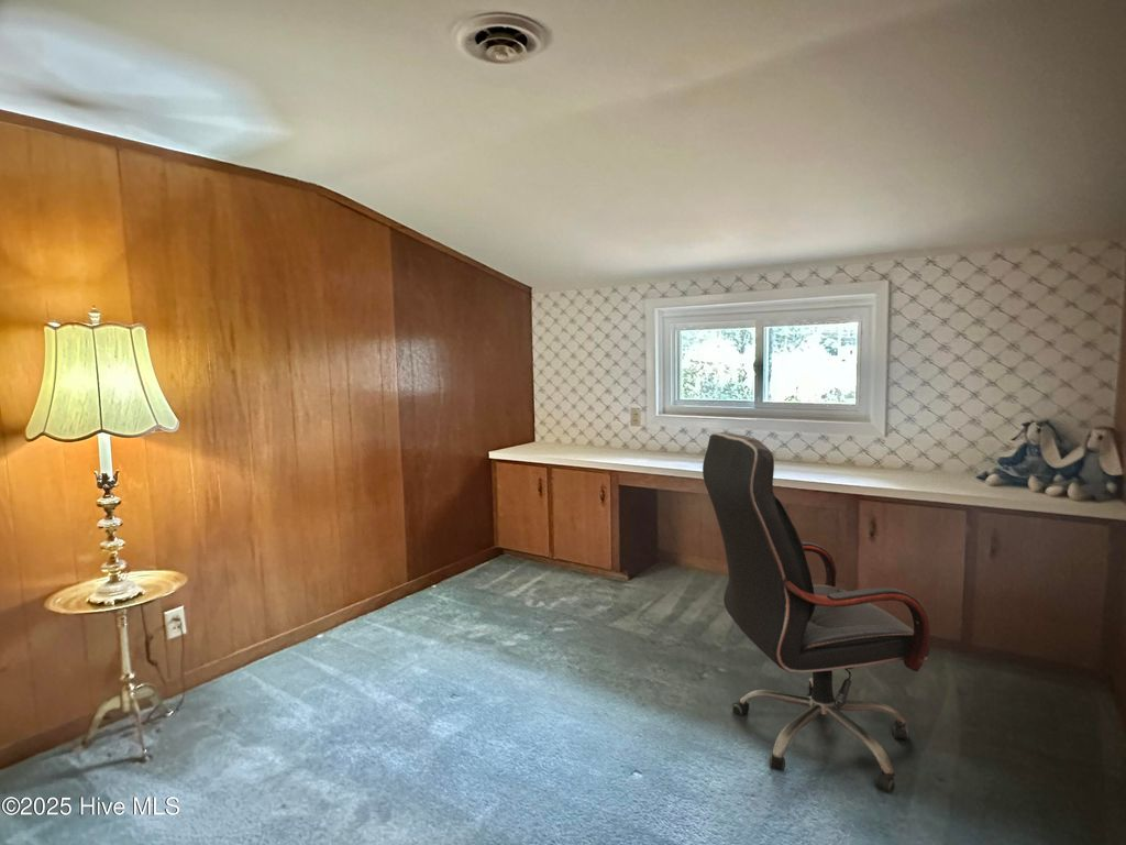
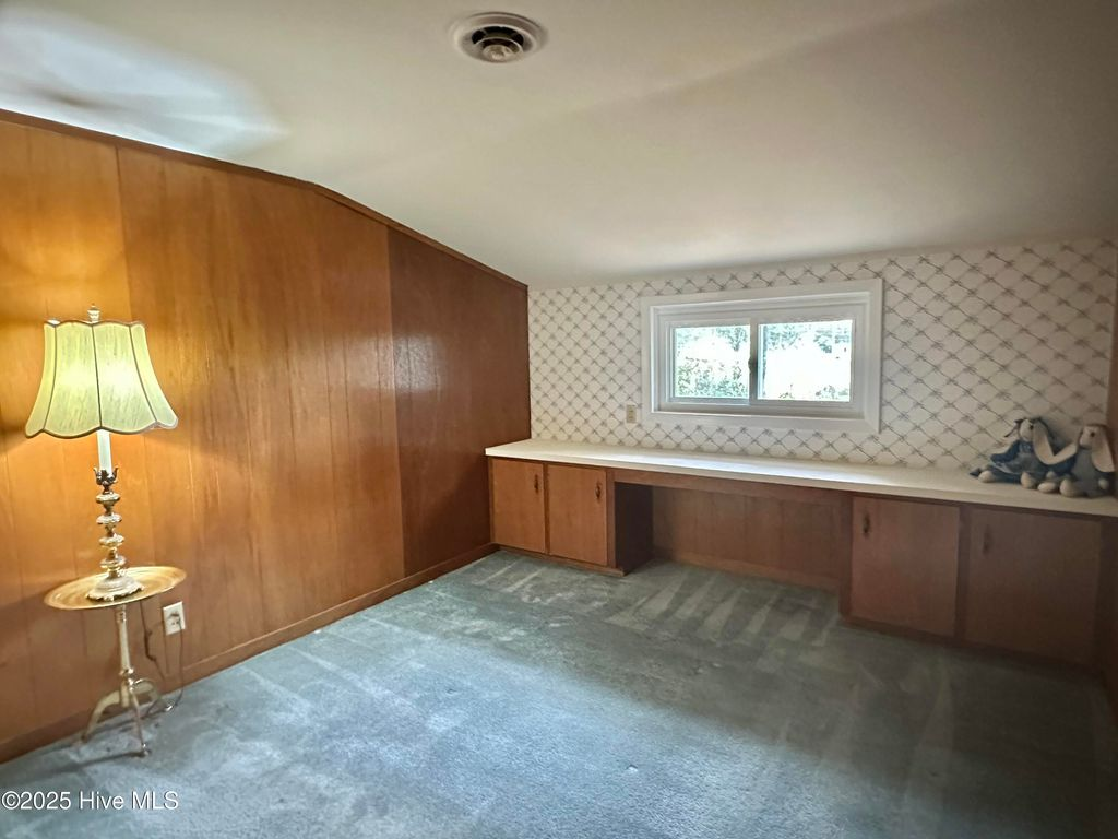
- office chair (812, 588)
